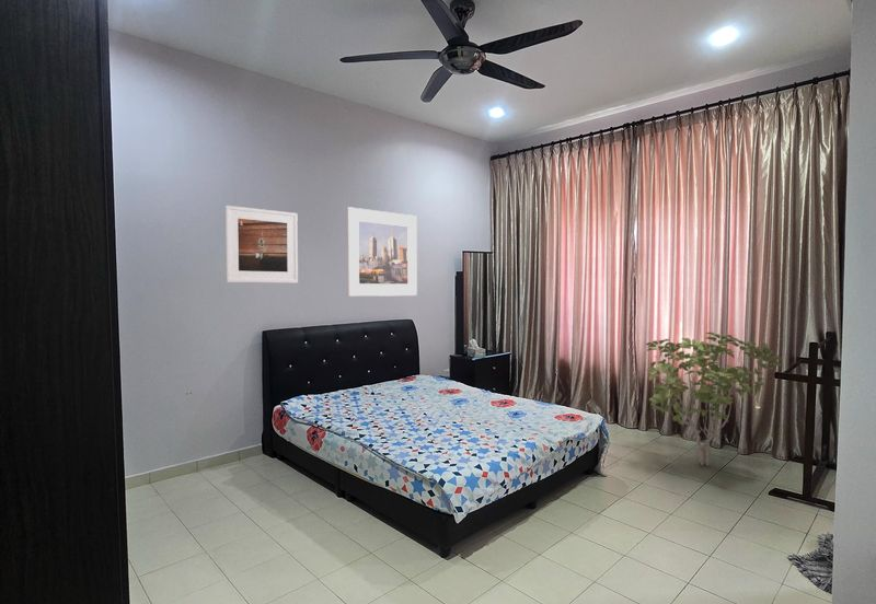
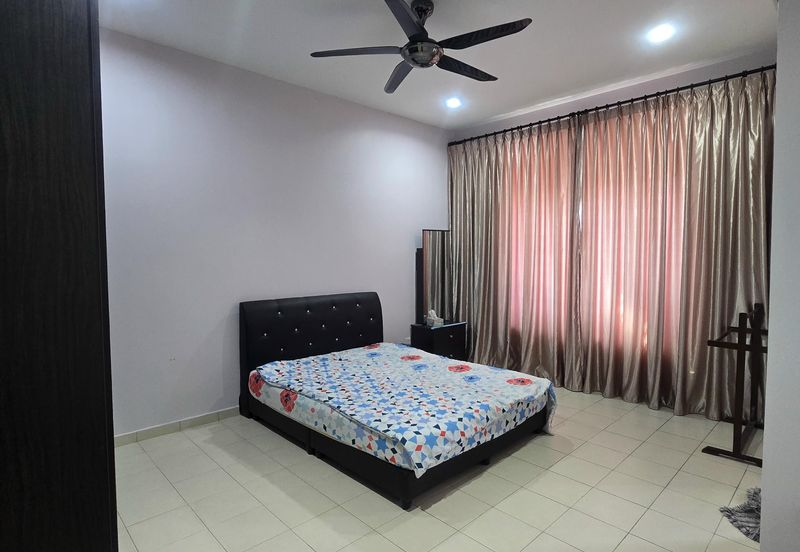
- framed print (383, 254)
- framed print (263, 245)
- shrub (706, 398)
